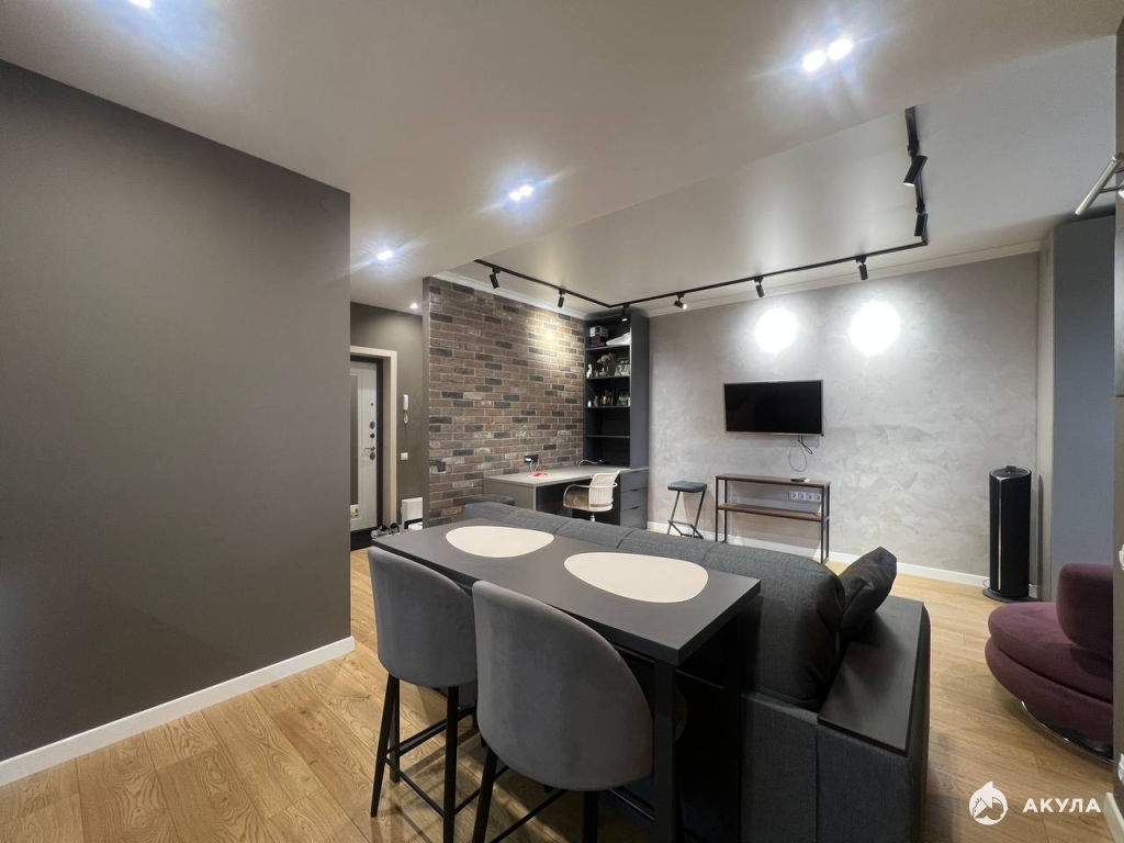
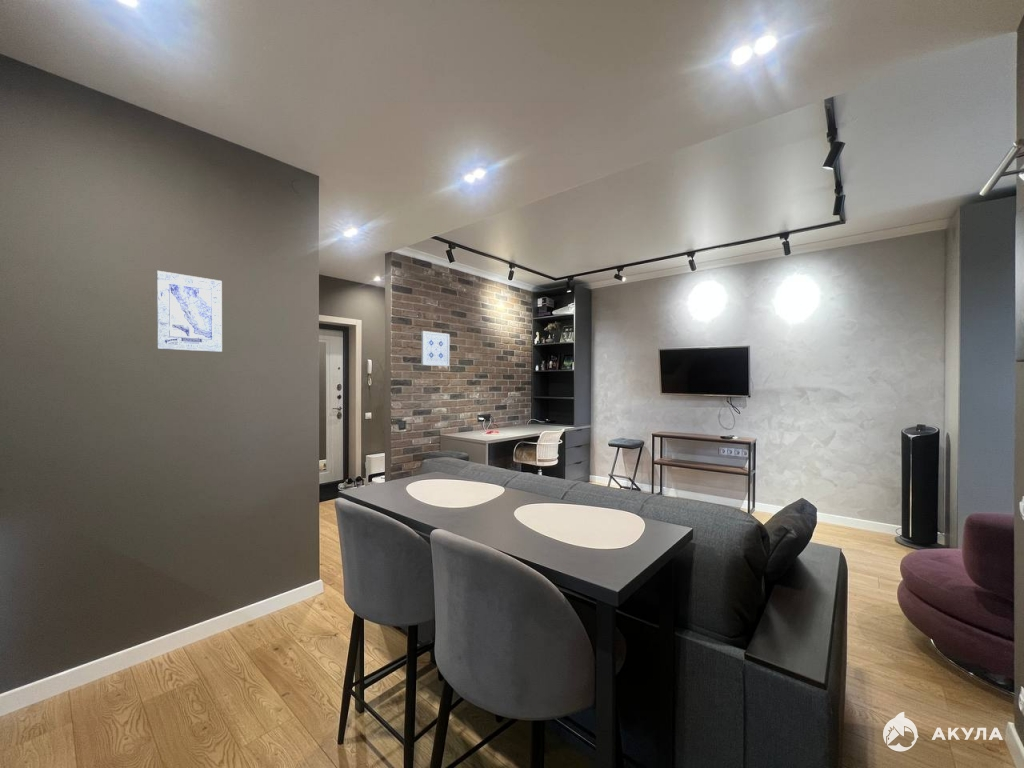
+ wall art (190, 313)
+ wall art (435, 349)
